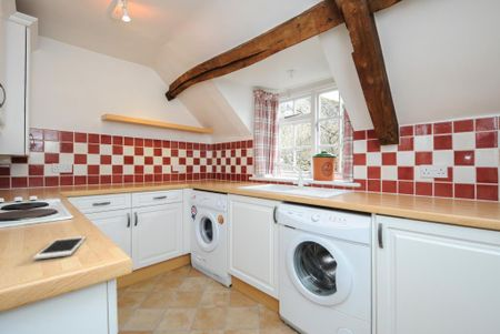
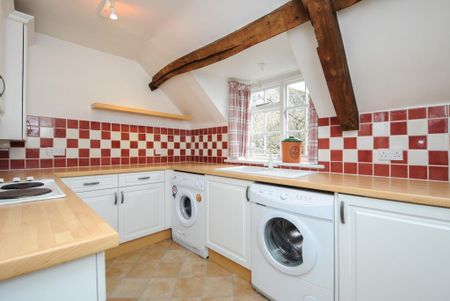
- cell phone (62, 246)
